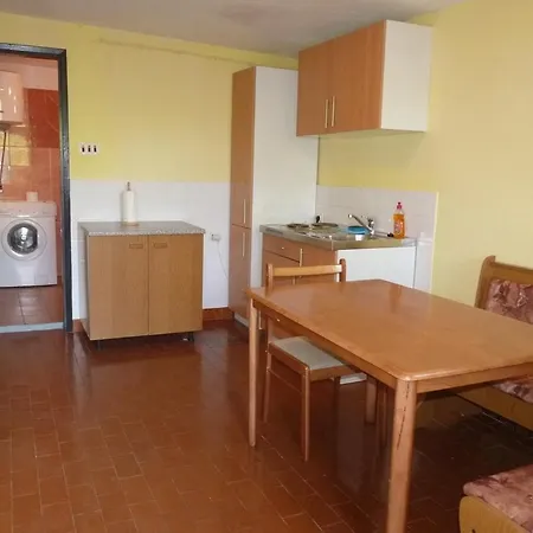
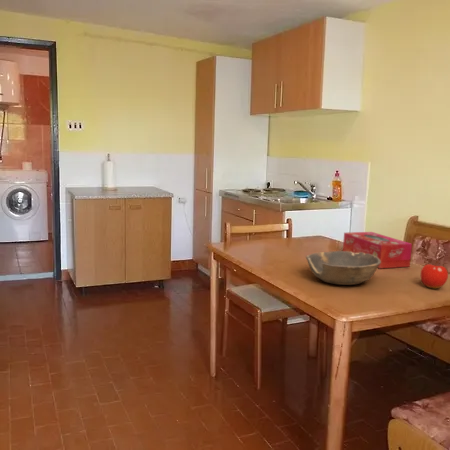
+ fruit (433, 274)
+ tissue box (375, 248)
+ bowl (342, 268)
